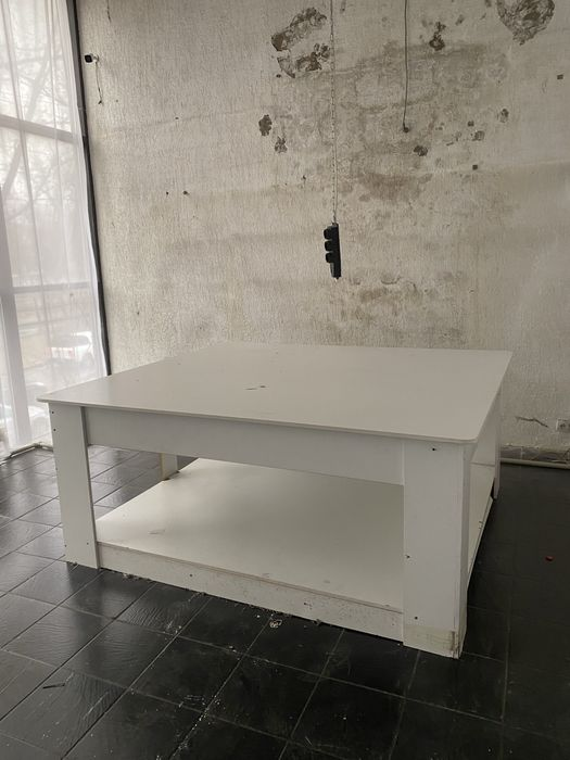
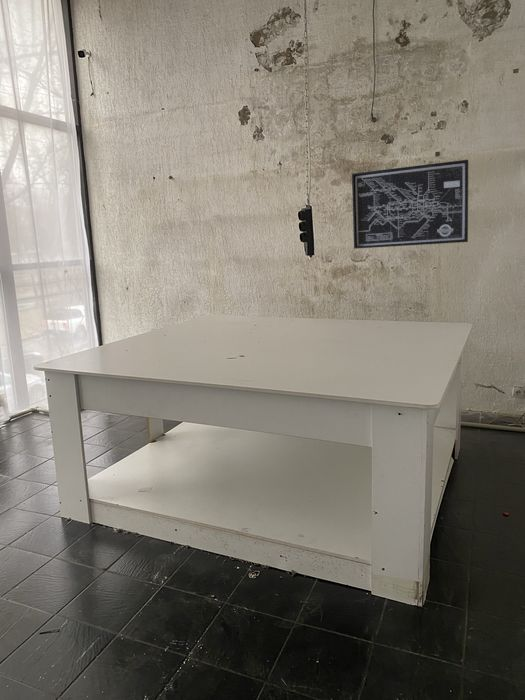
+ wall art (408, 206)
